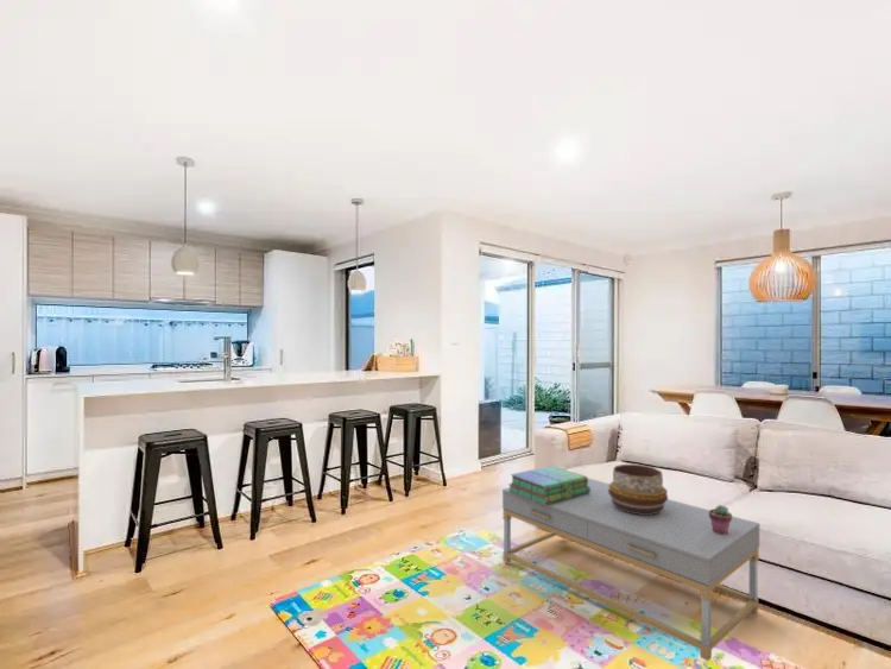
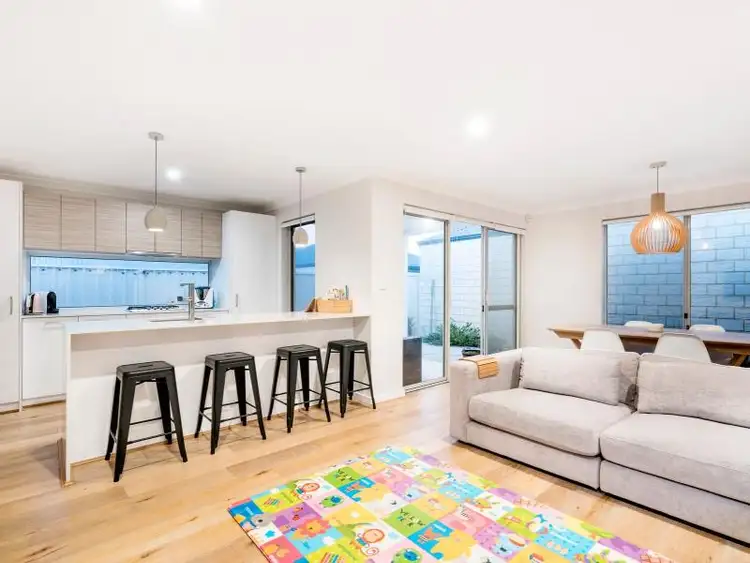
- decorative bowl (637, 488)
- potted succulent (720, 517)
- coffee table (617, 544)
- stack of books (549, 482)
